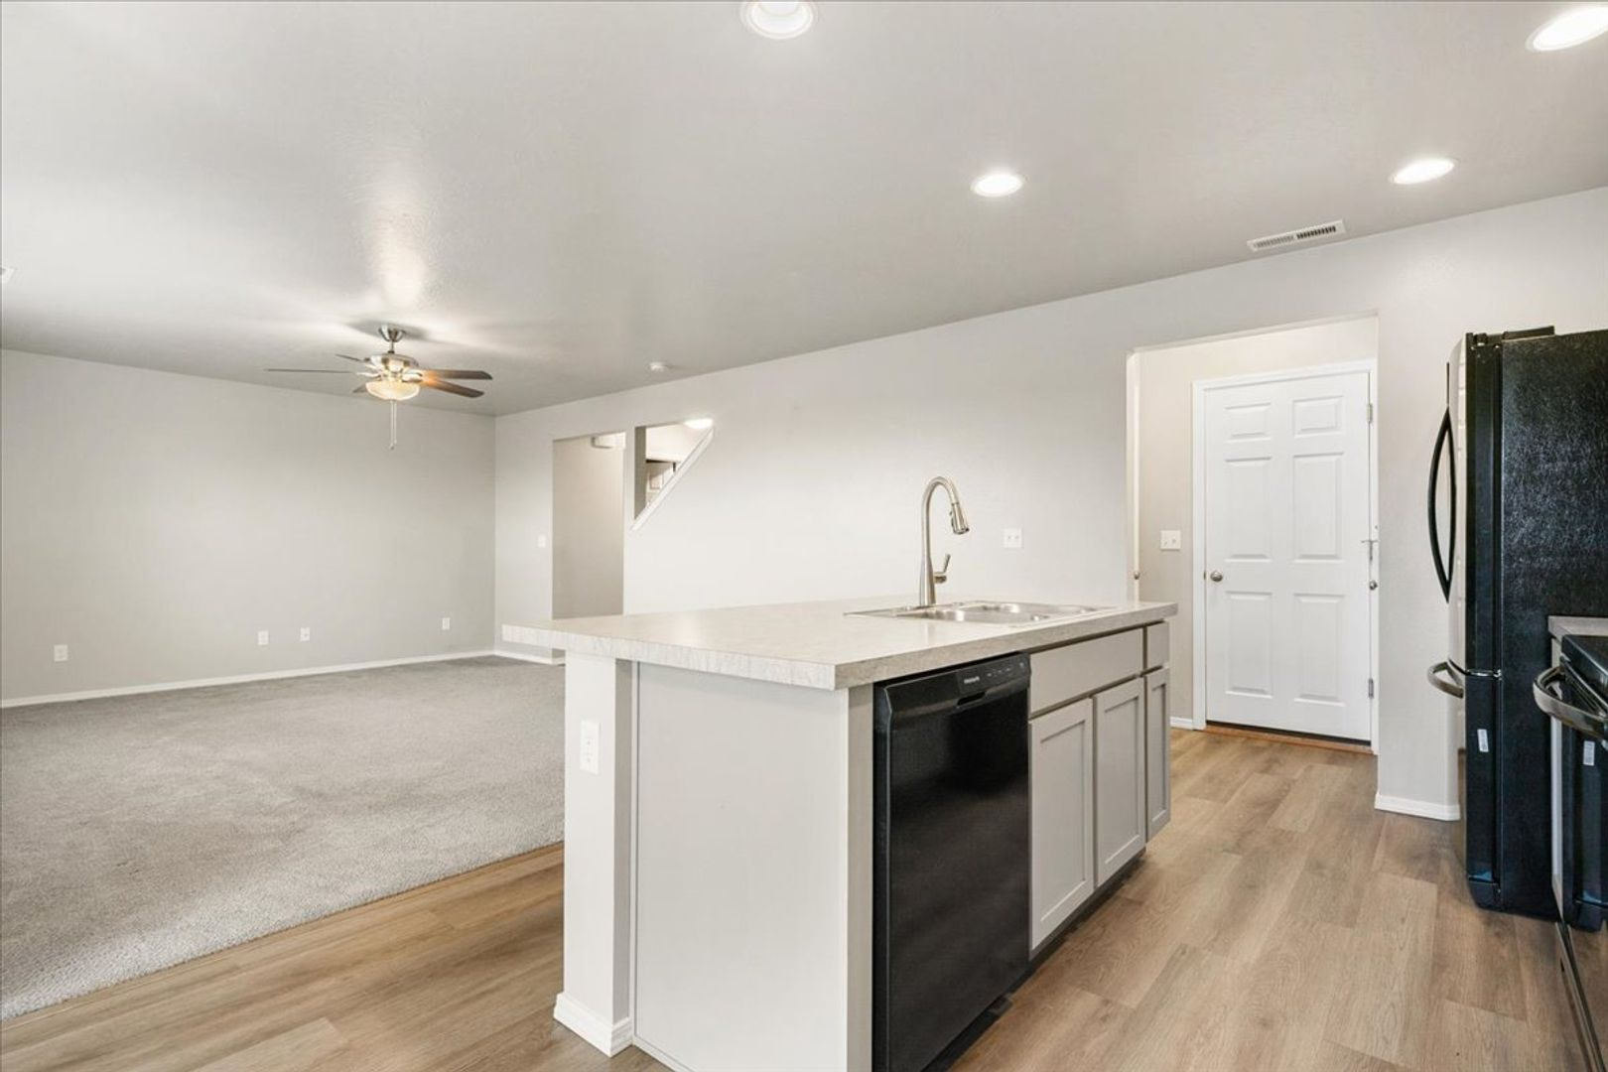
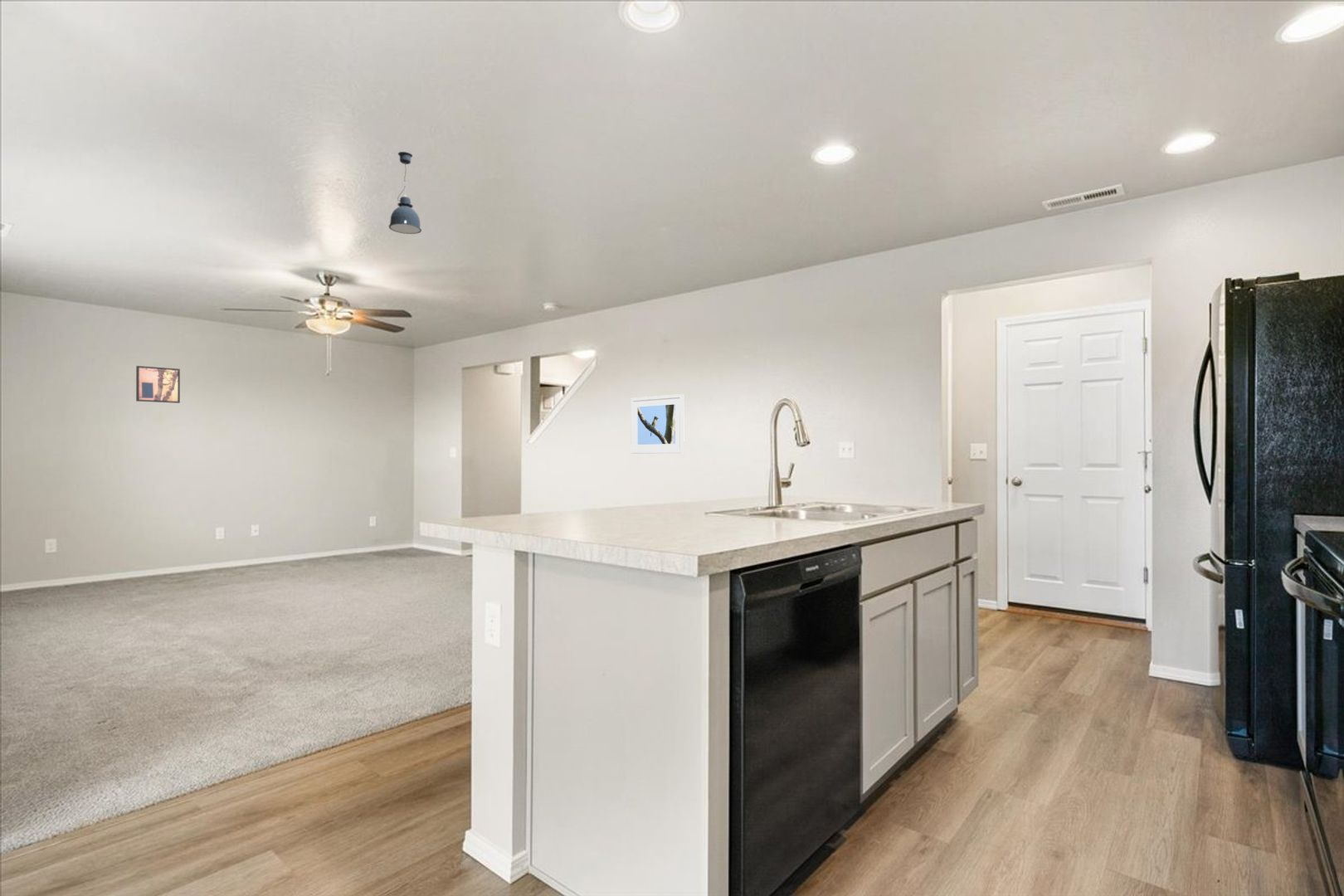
+ pendant light (405, 193)
+ wall art (158, 384)
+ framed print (656, 425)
